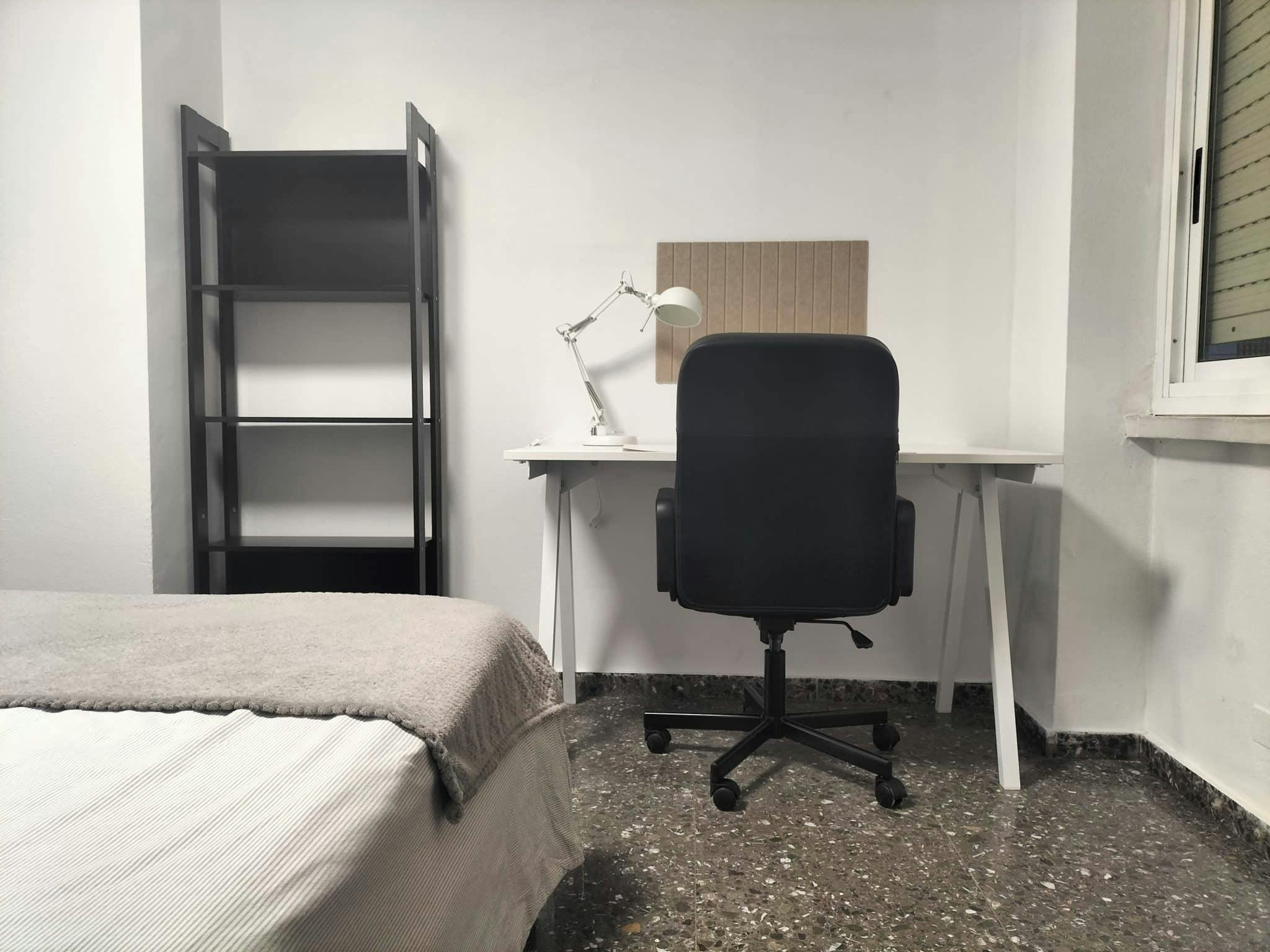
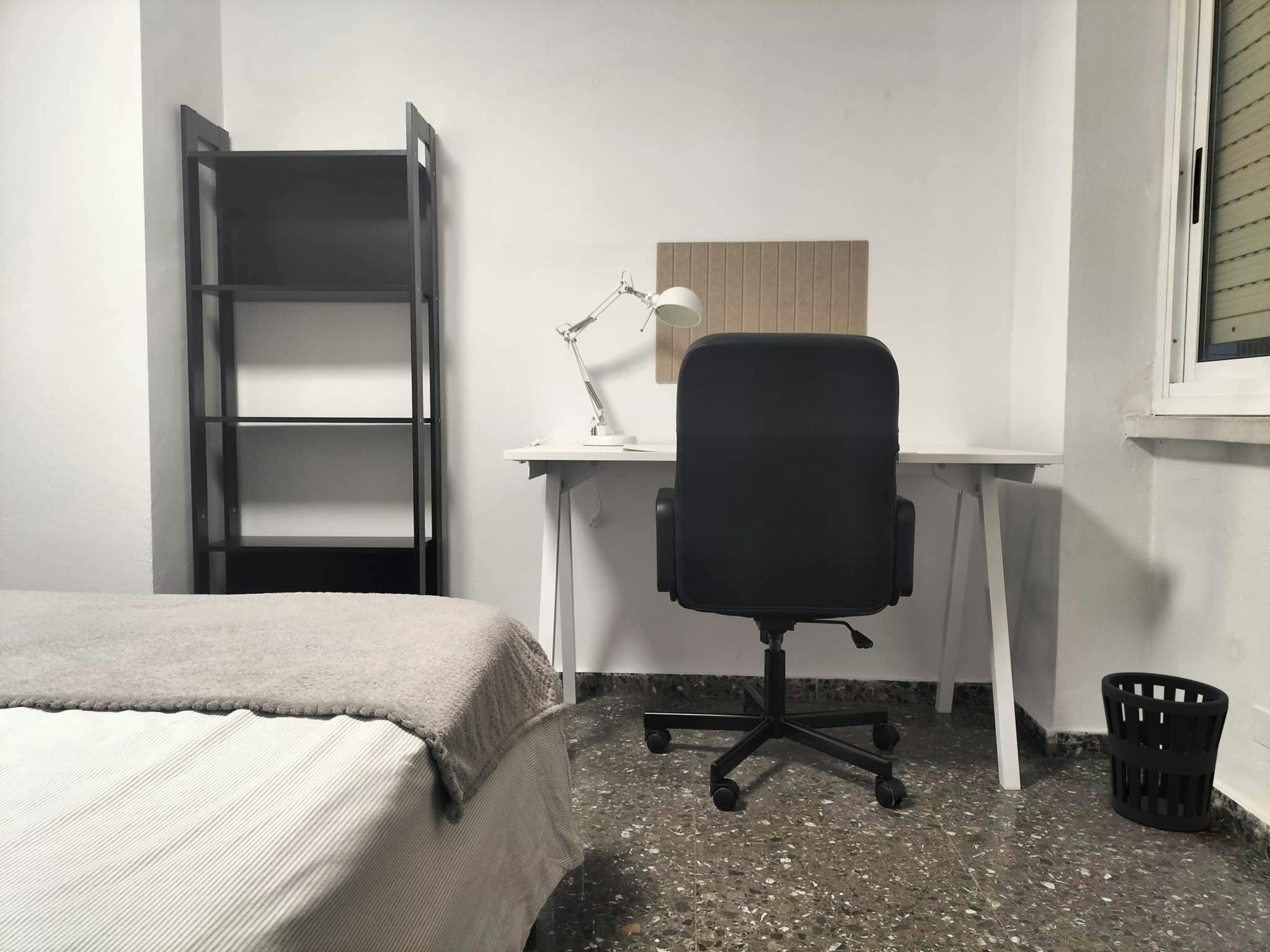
+ wastebasket (1160, 749)
